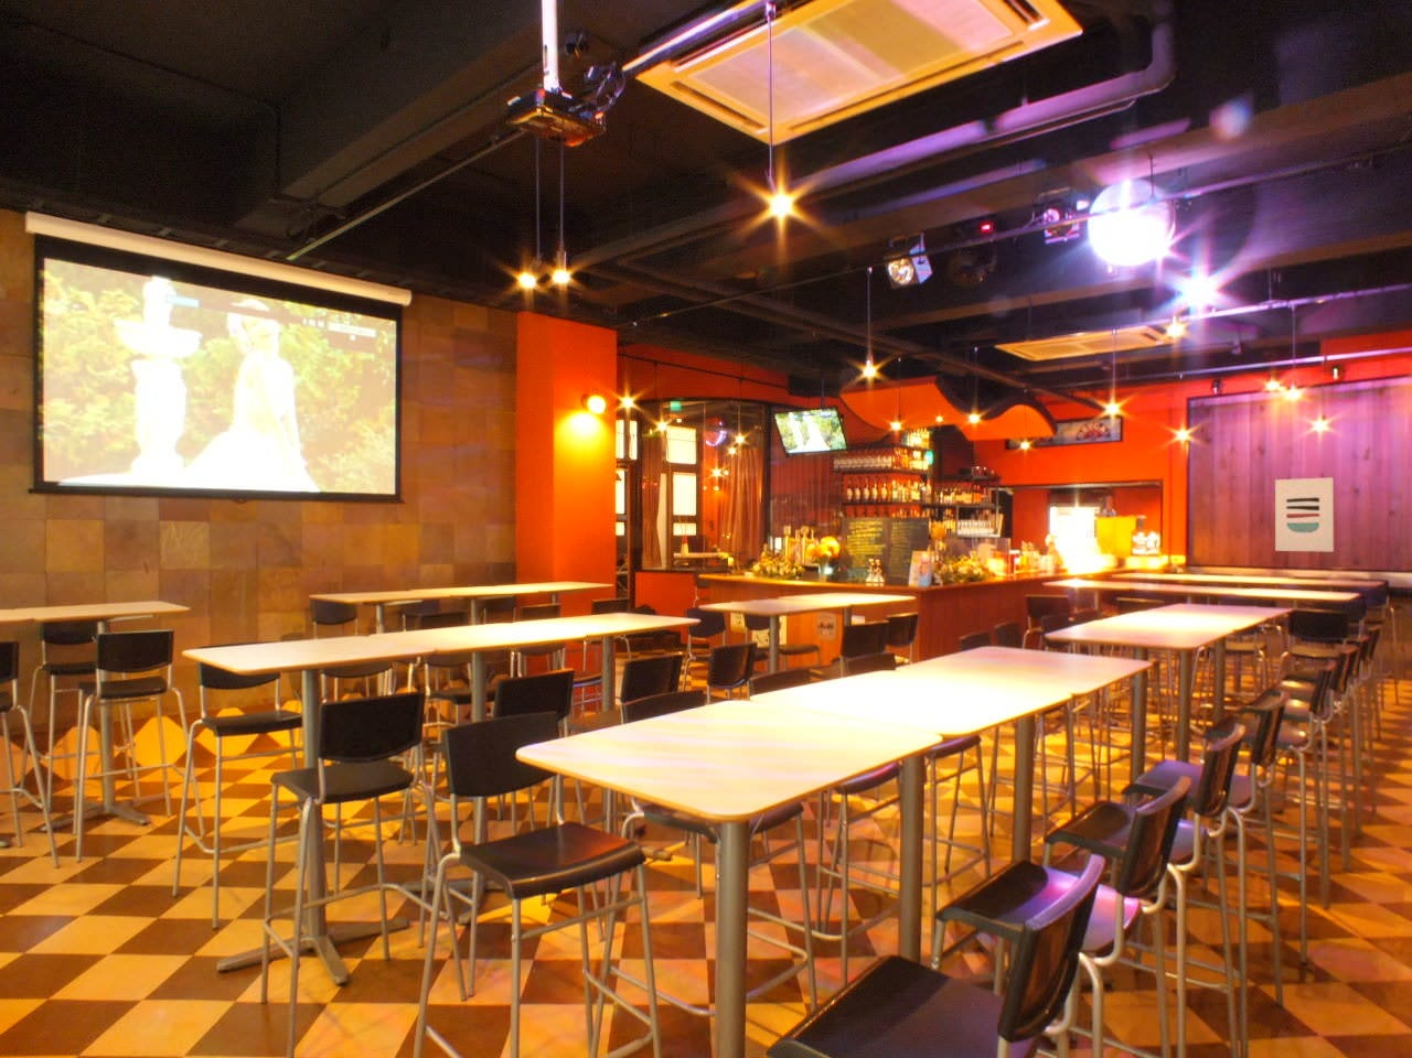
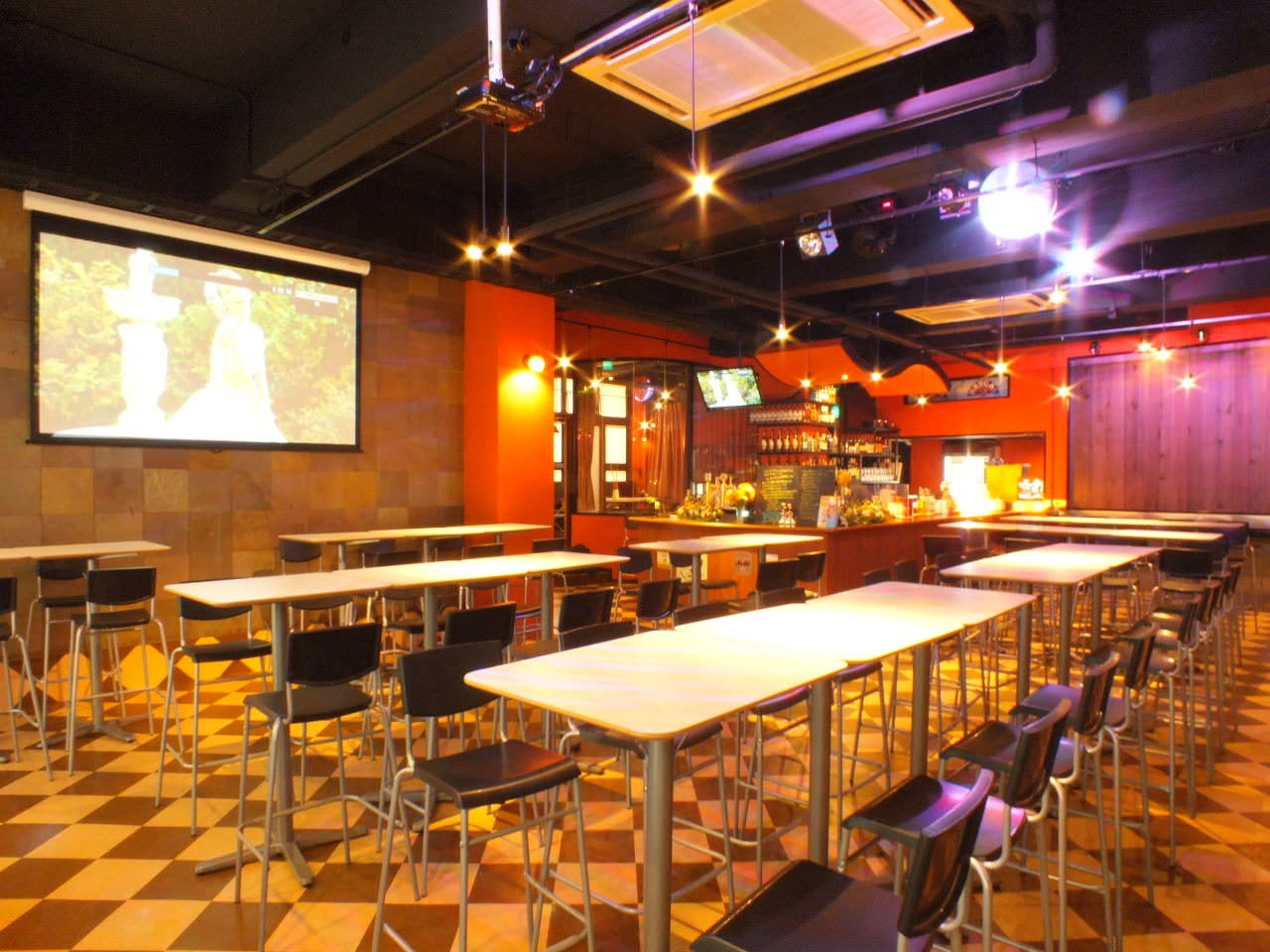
- wall art (1304, 515)
